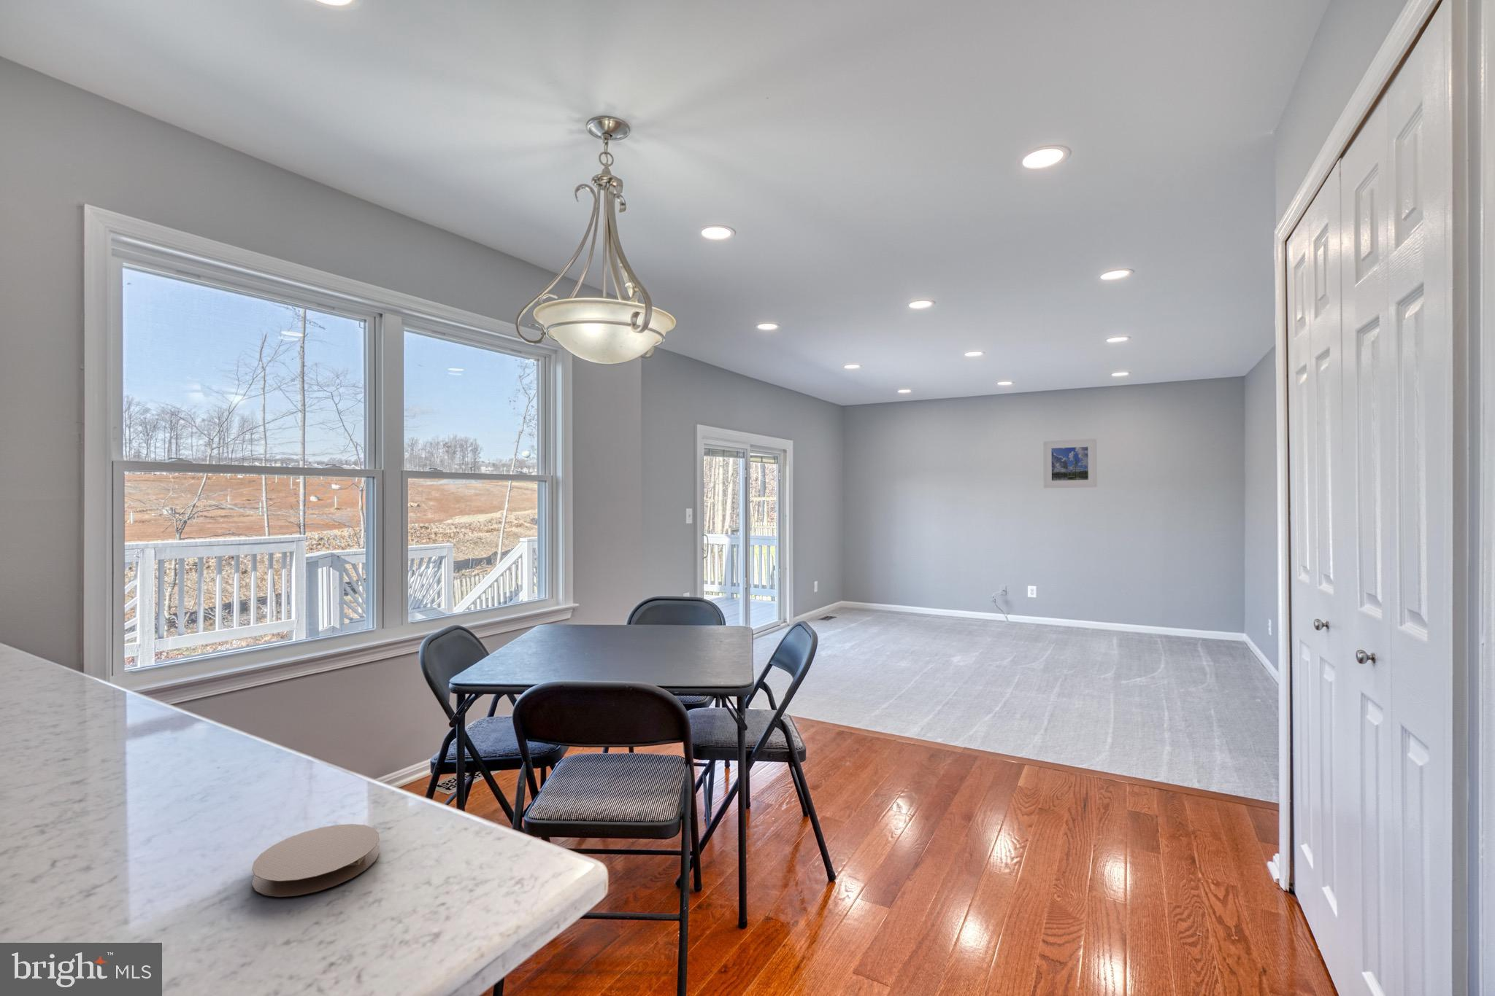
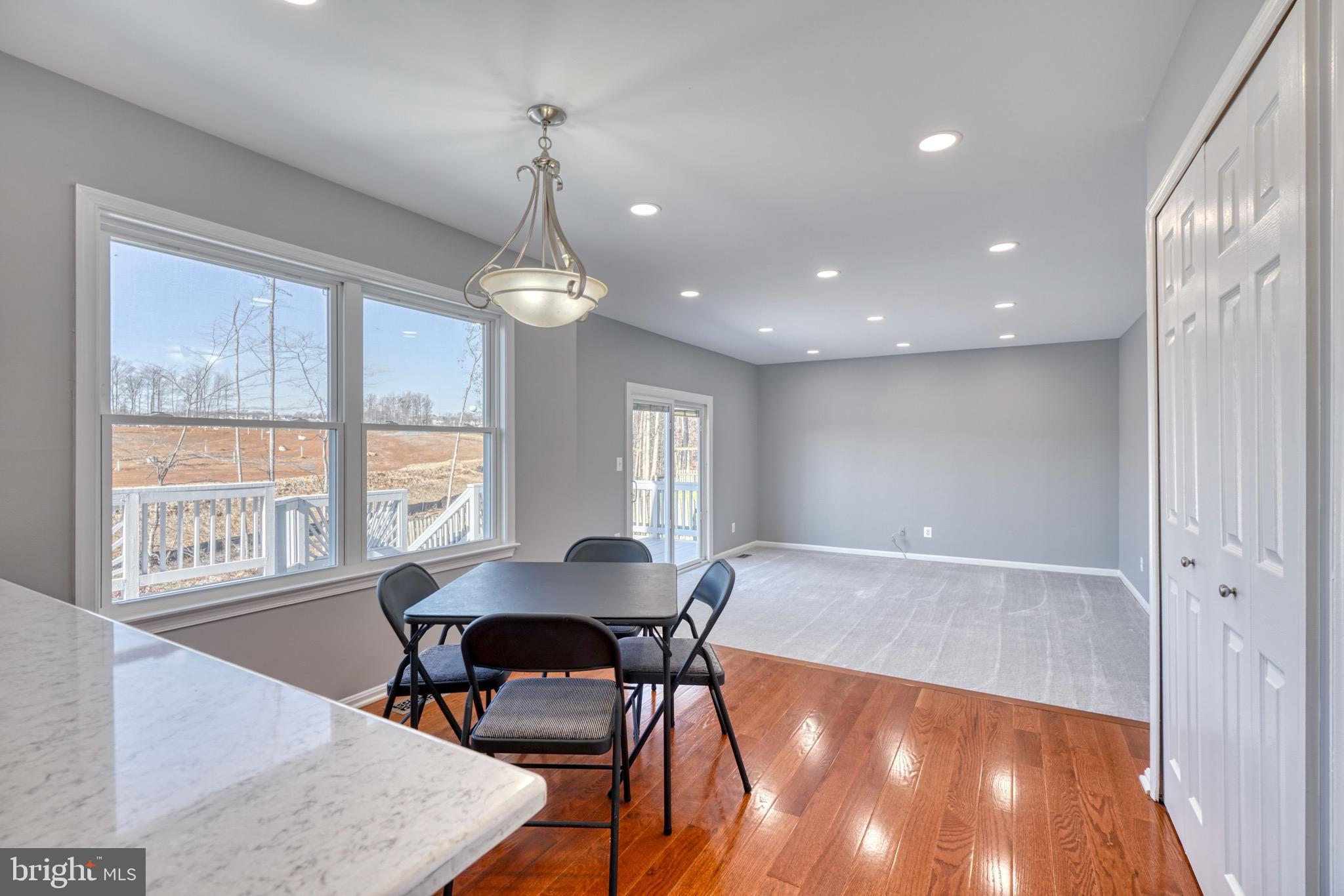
- coaster (318, 857)
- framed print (1069, 464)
